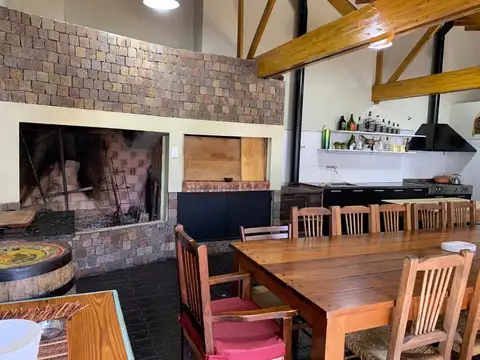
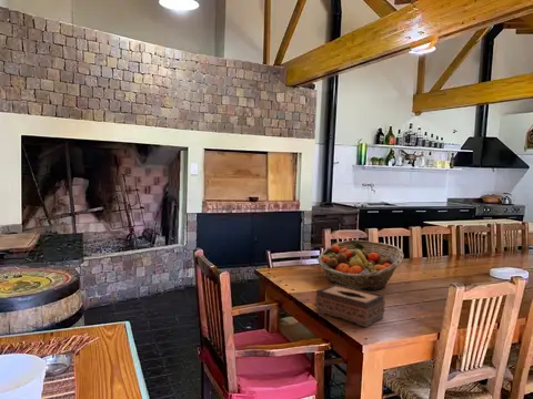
+ tissue box (349, 304)
+ fruit basket (359, 263)
